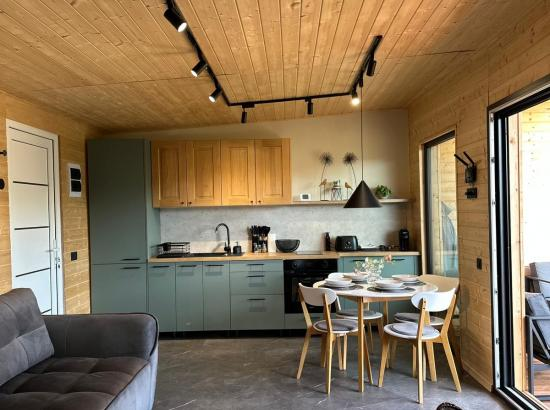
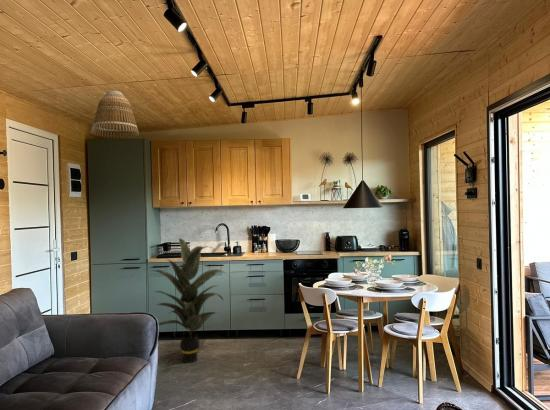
+ indoor plant (189, 298)
+ lamp shade (115, 113)
